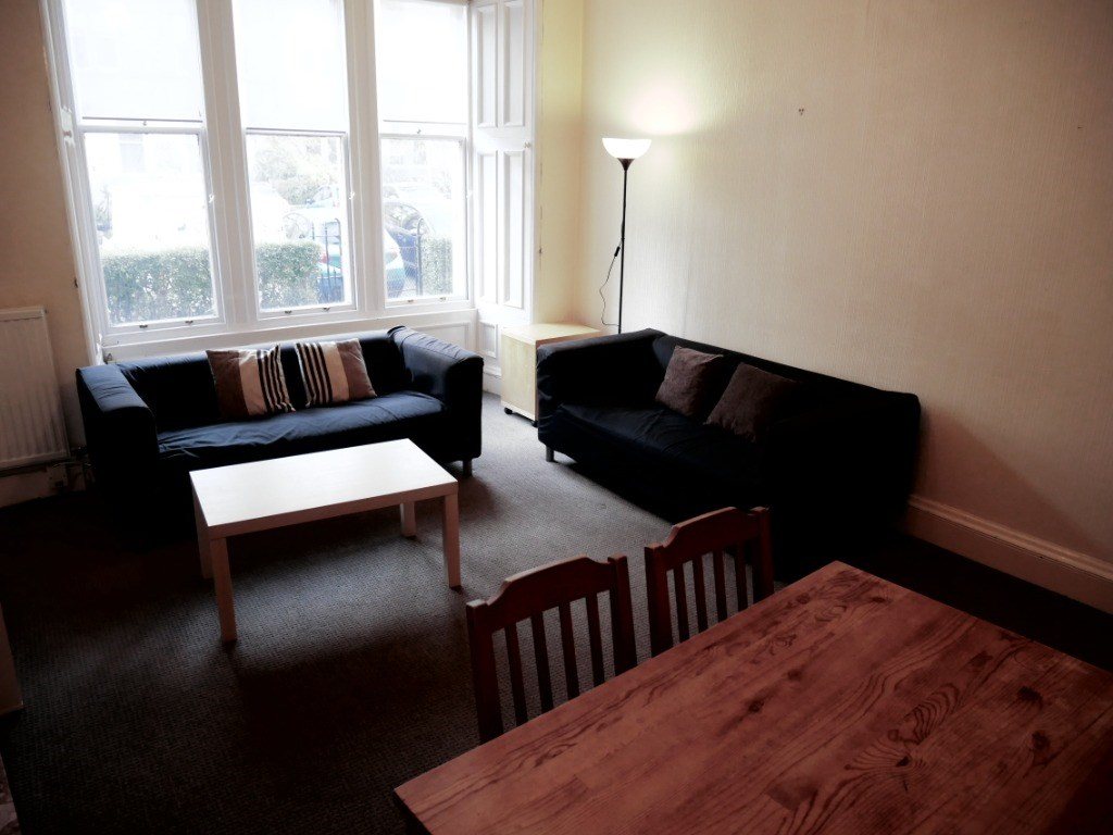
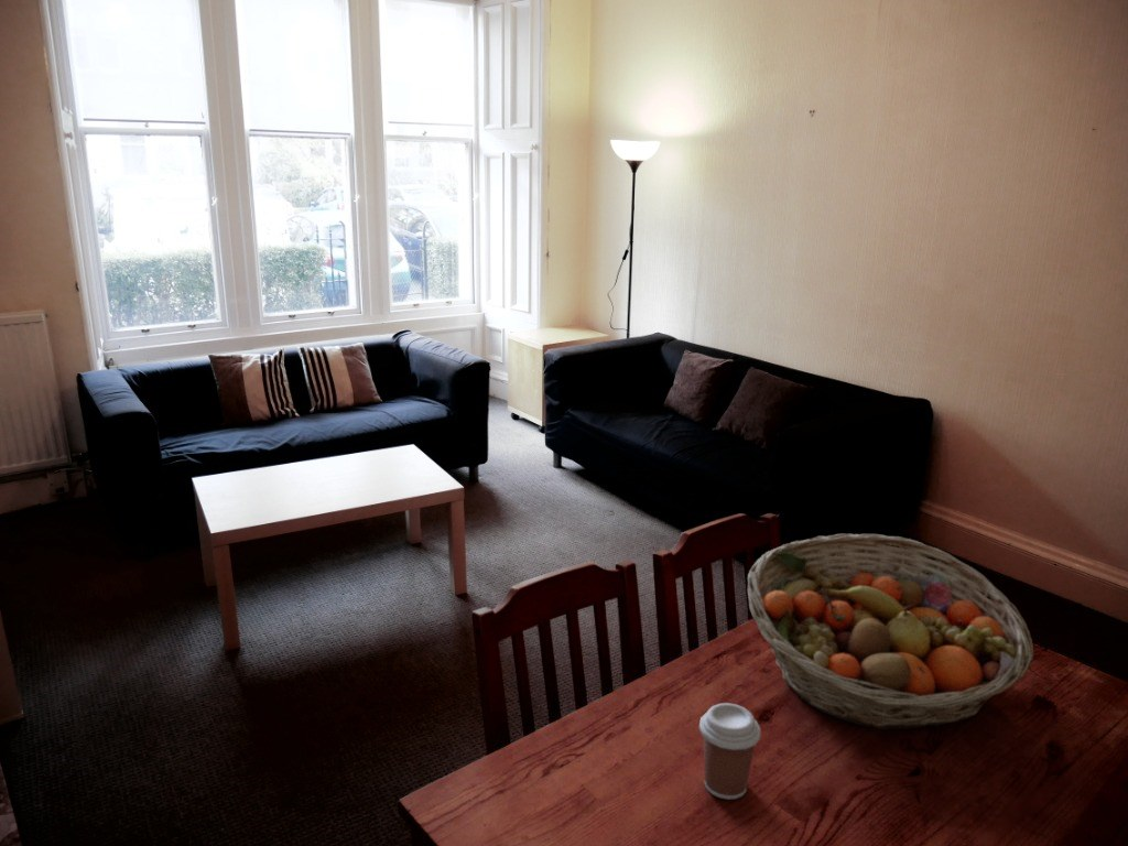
+ coffee cup (727, 750)
+ fruit basket (881, 627)
